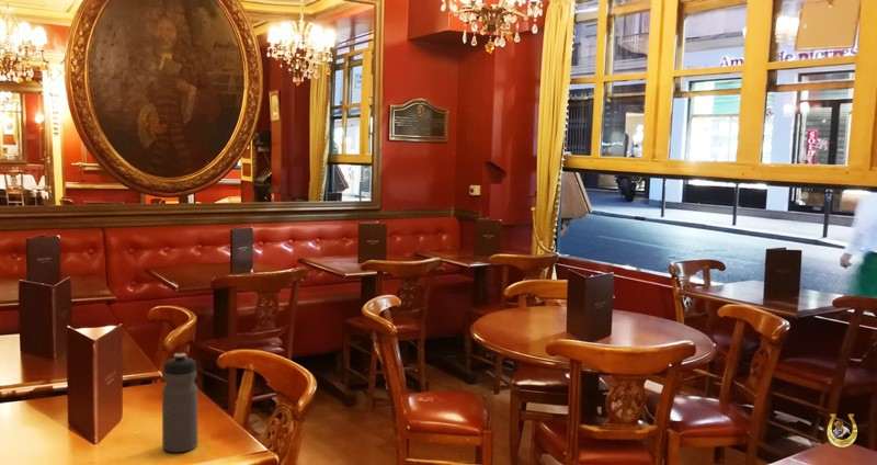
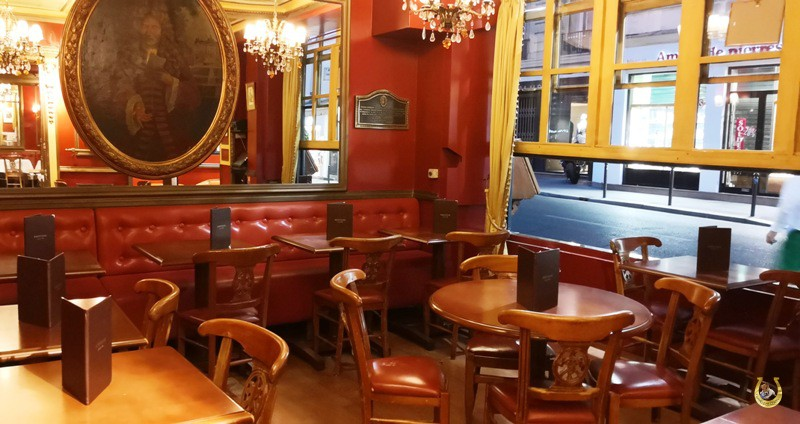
- water bottle (180, 400)
